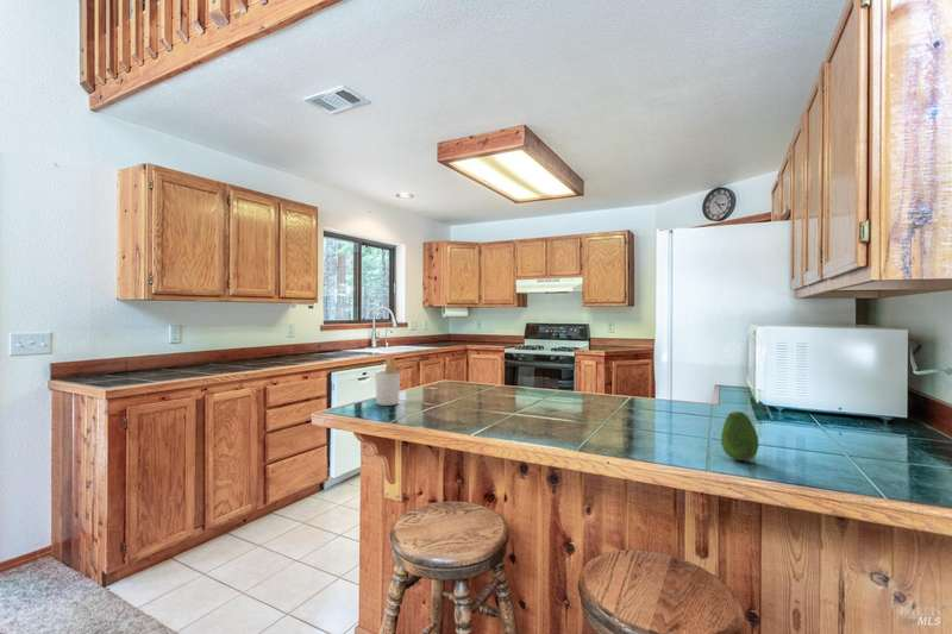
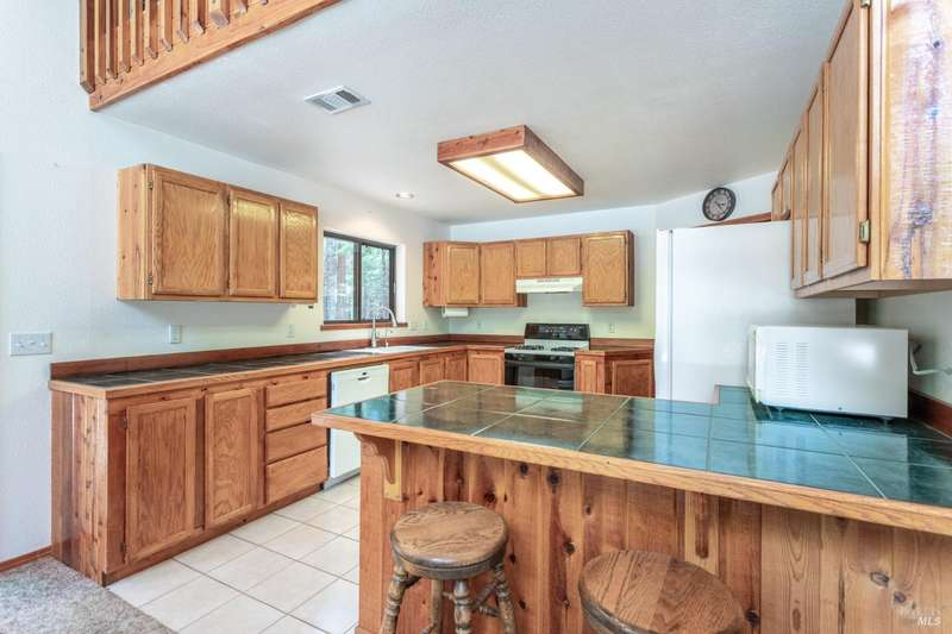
- fruit (739, 435)
- utensil holder (394, 379)
